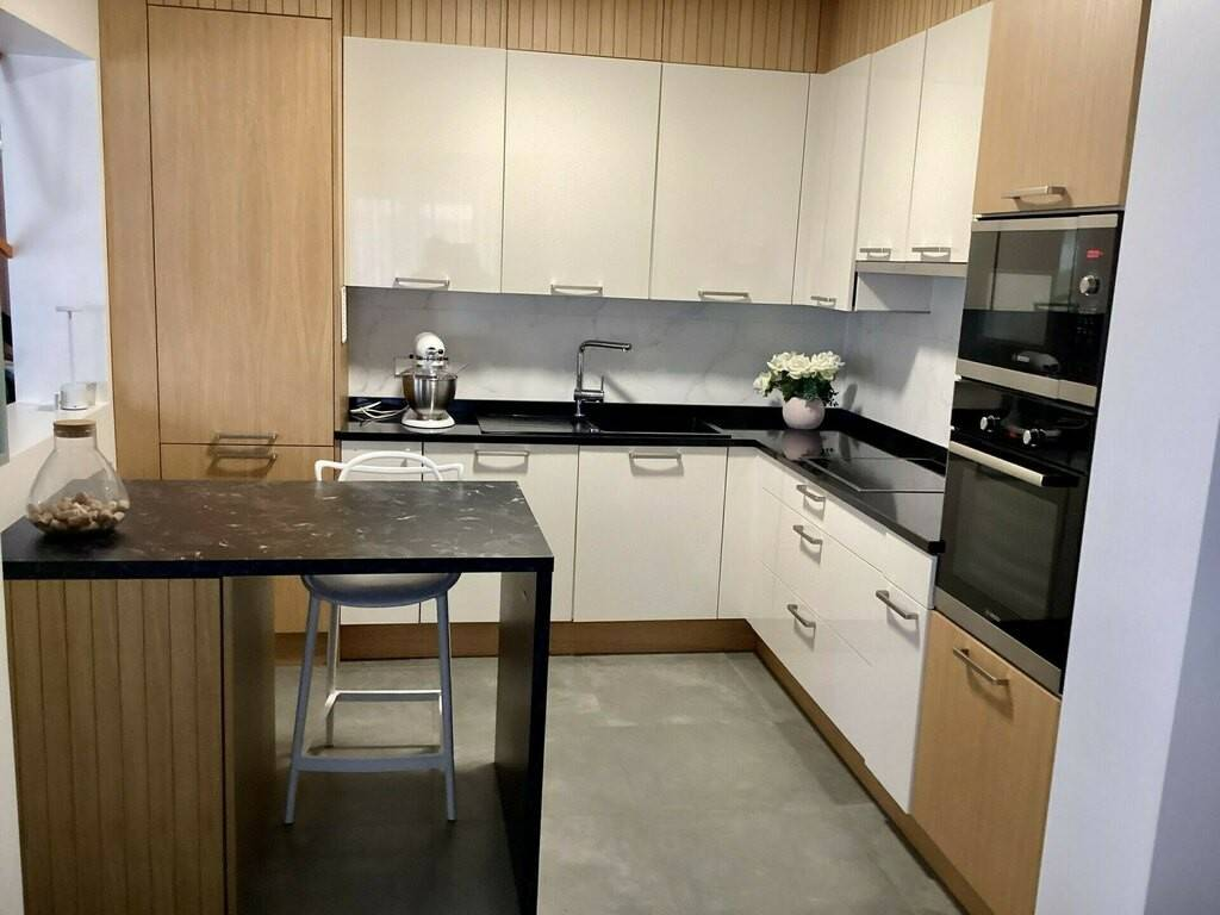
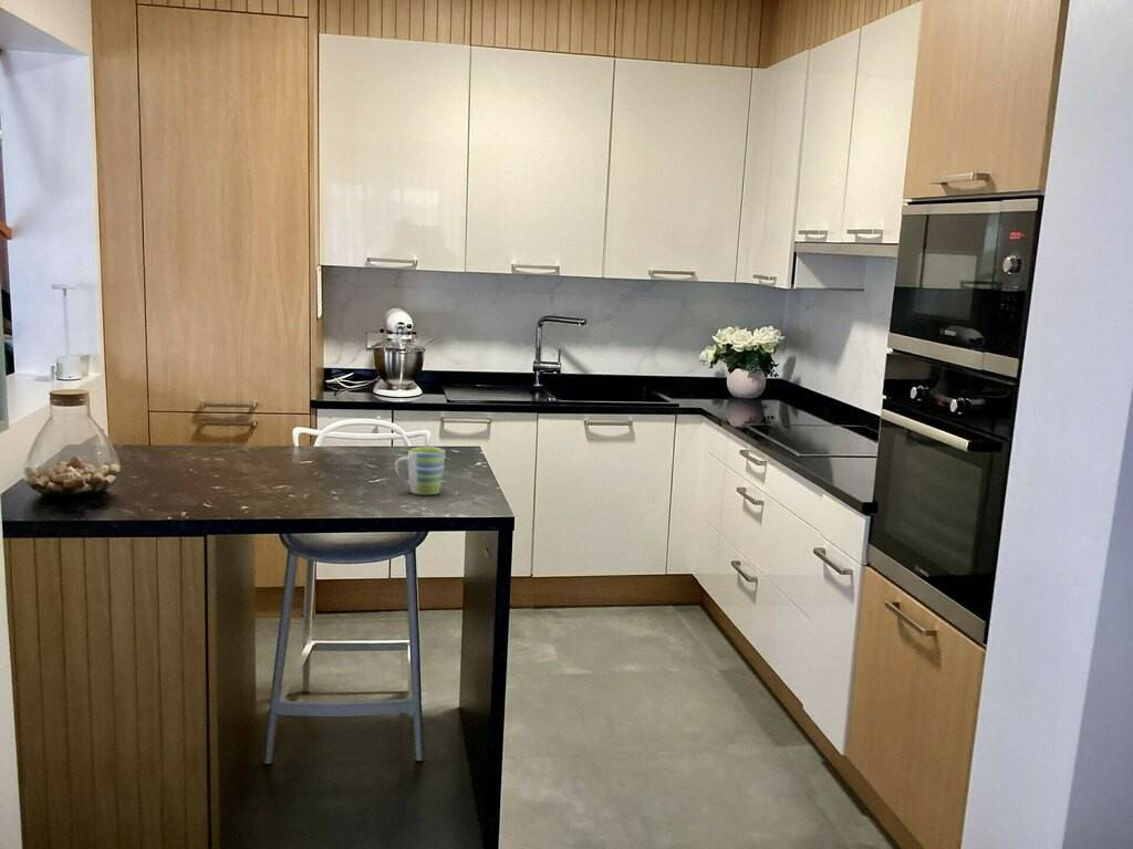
+ mug (419, 470)
